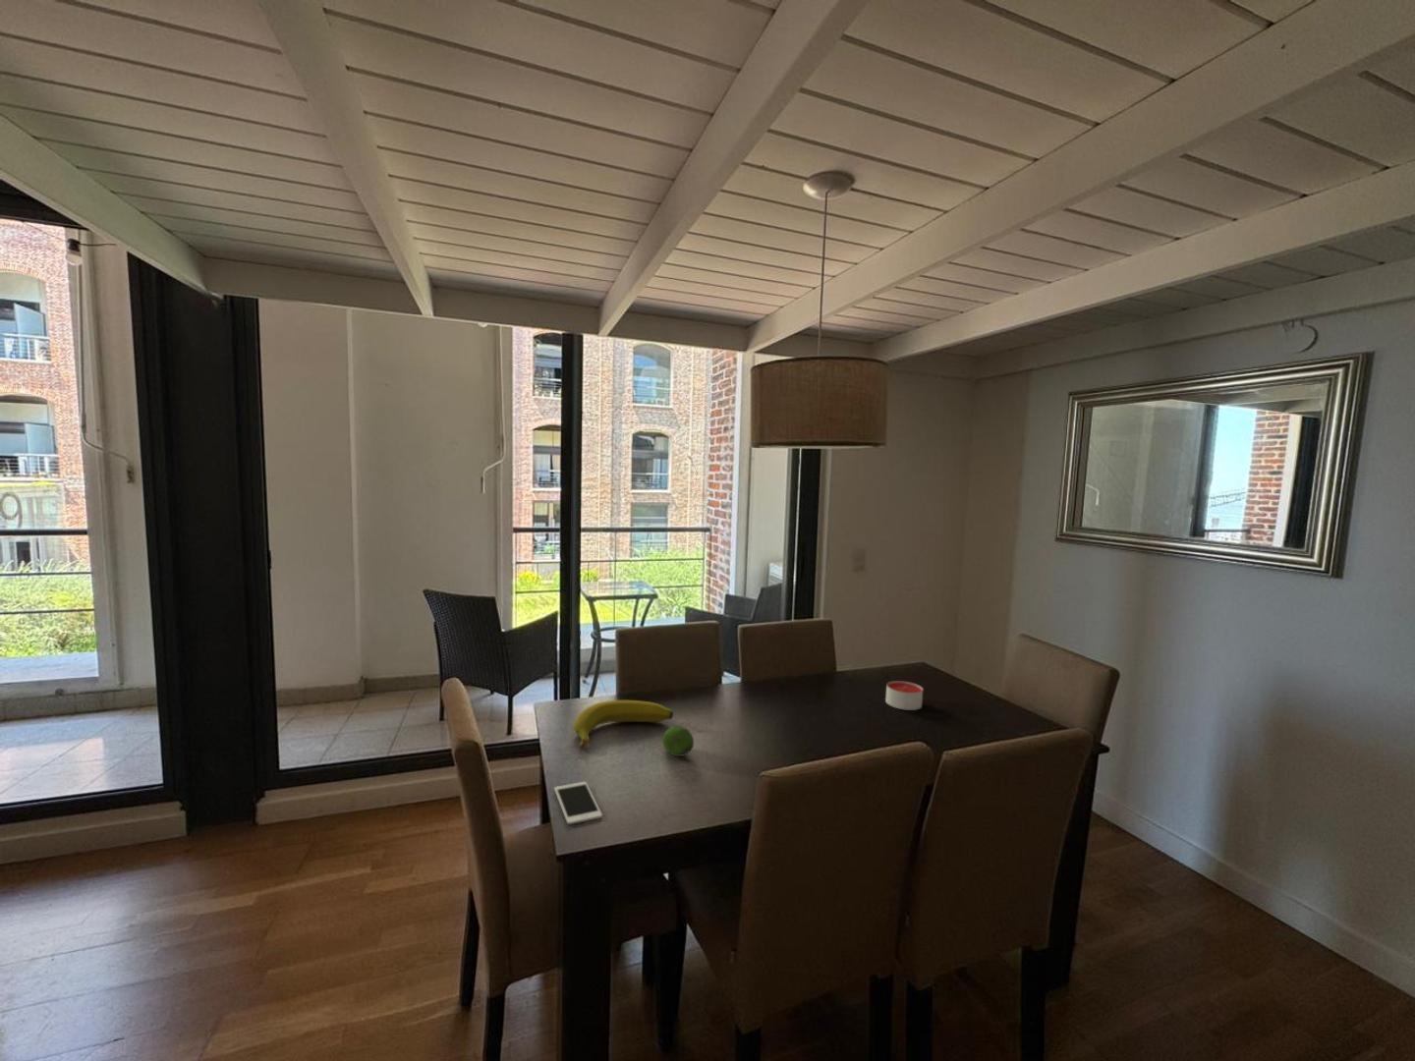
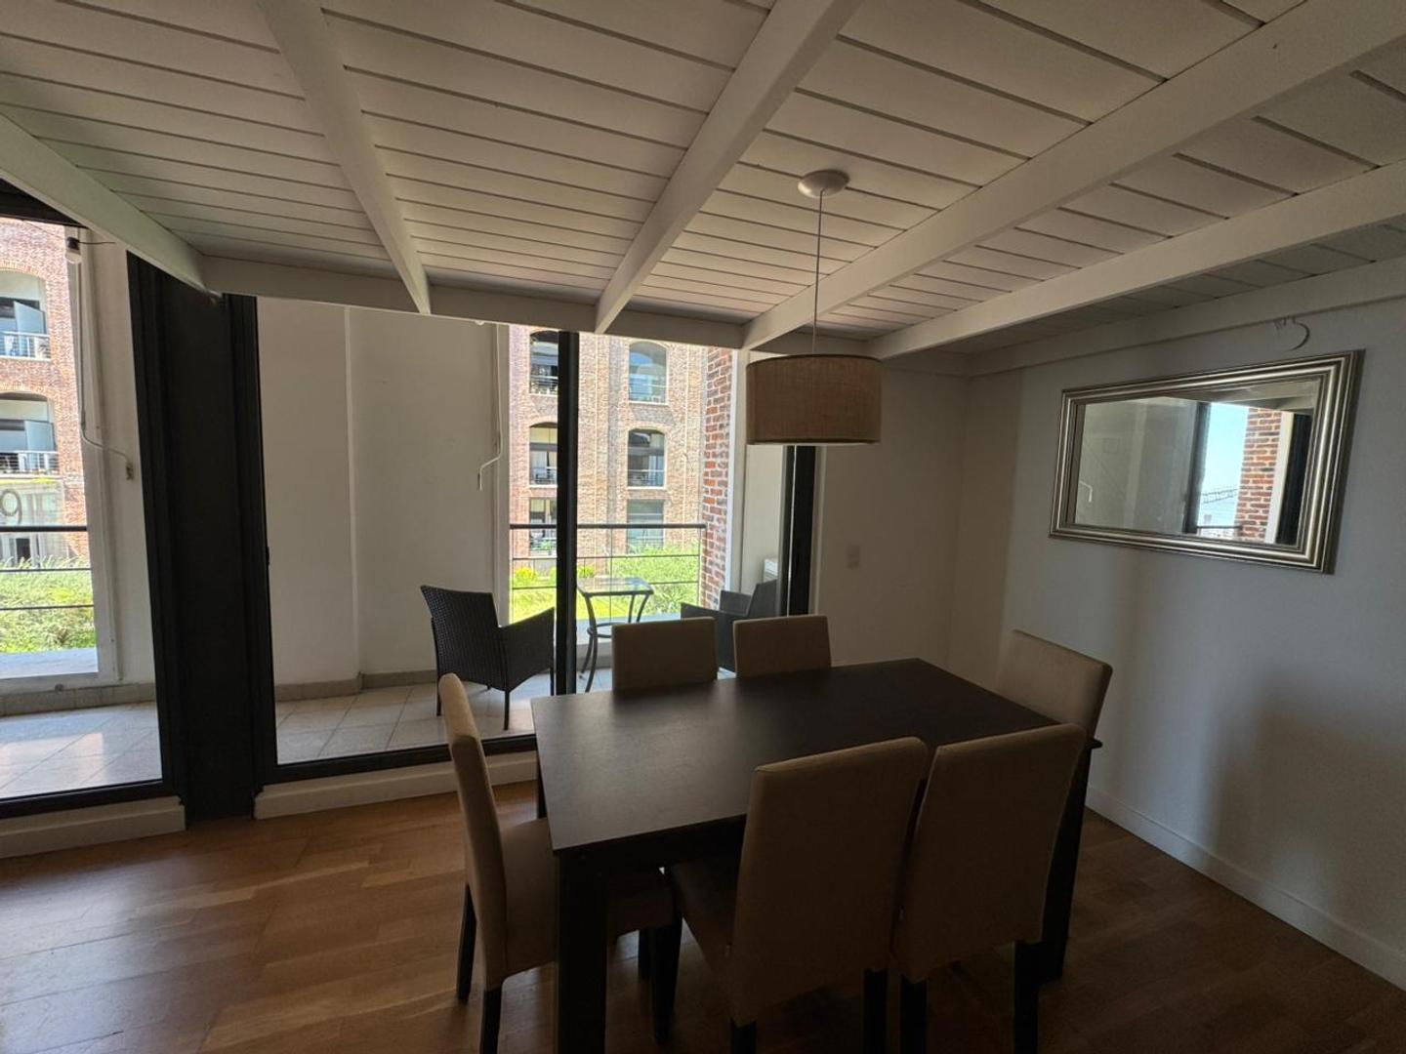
- banana (623, 718)
- cell phone (577, 801)
- candle (904, 694)
- fruit (676, 739)
